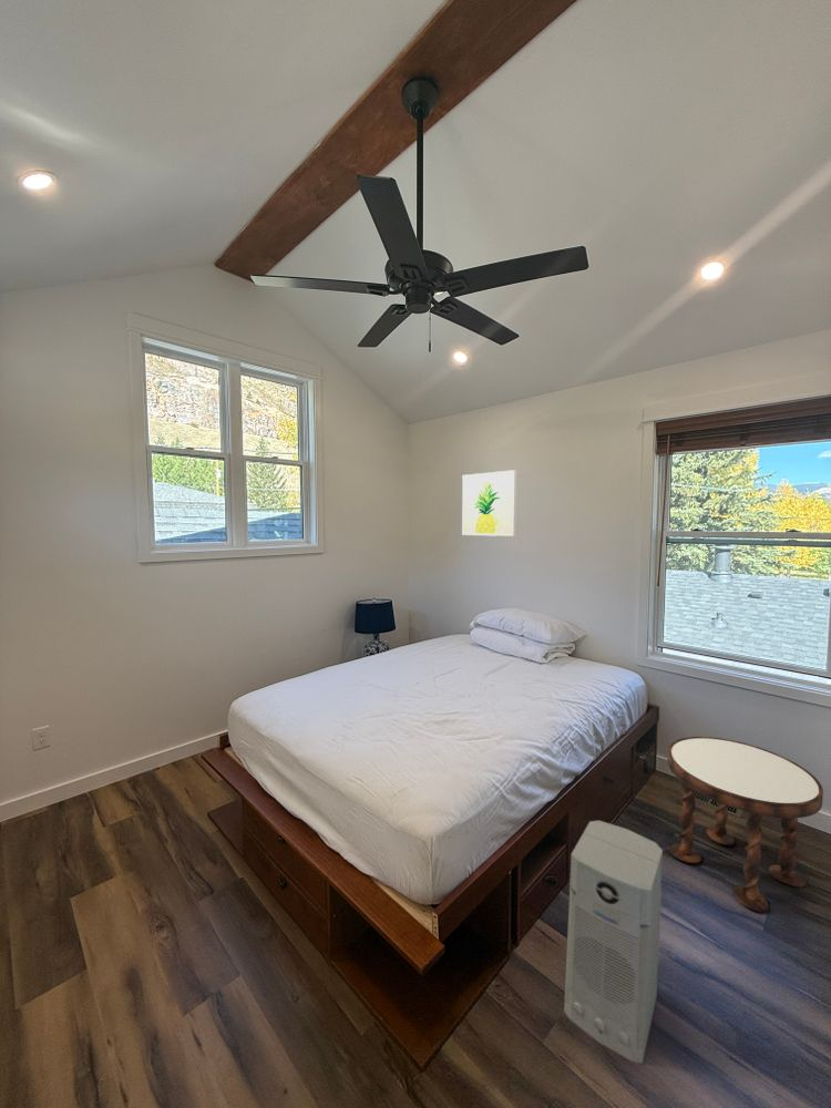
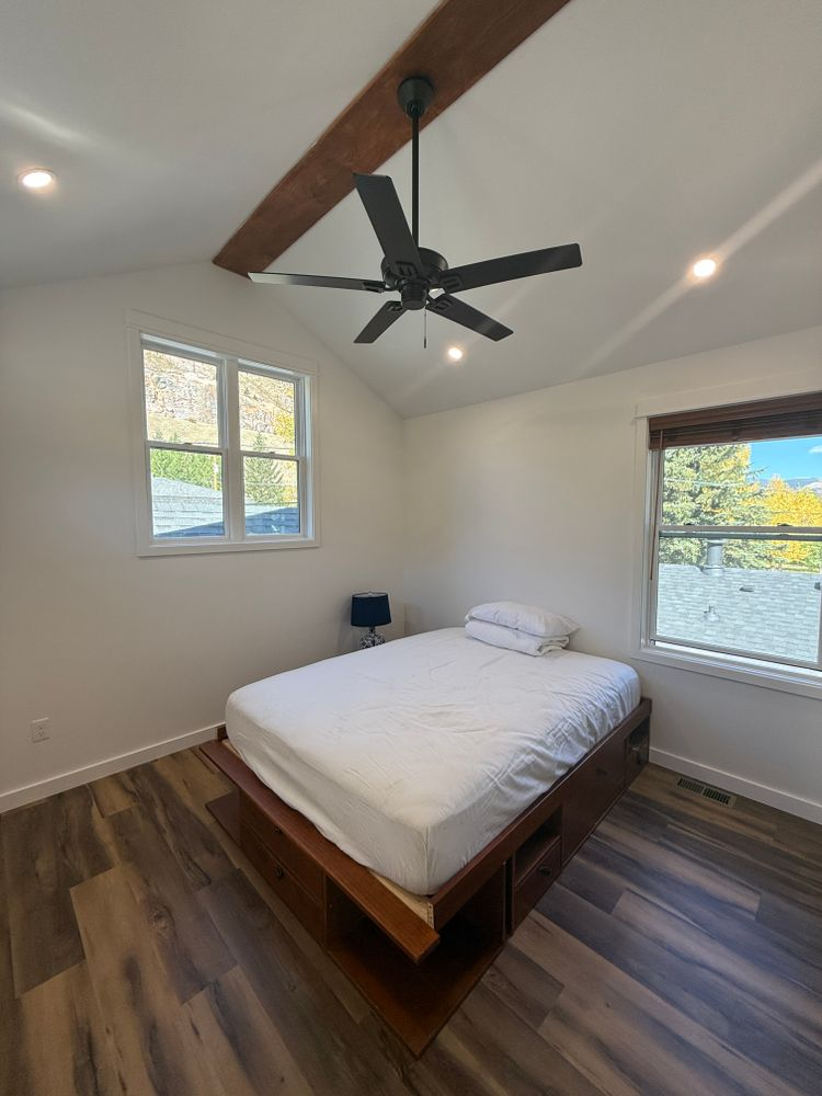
- wall art (488, 504)
- side table (739, 809)
- air purifier (614, 927)
